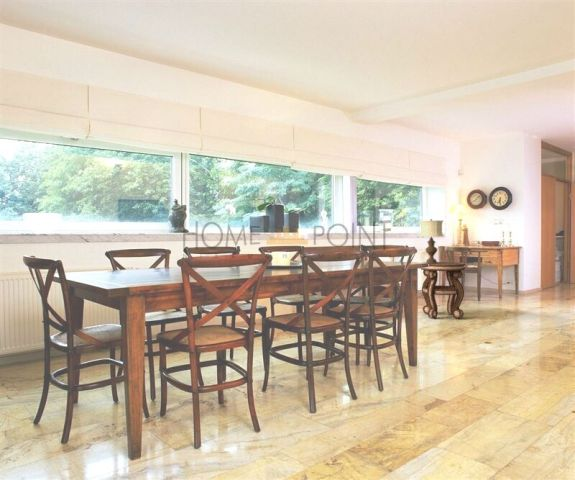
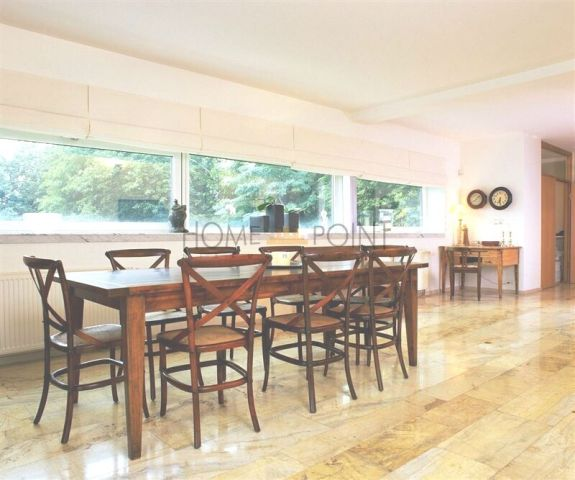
- side table (442, 289)
- table lamp (431, 240)
